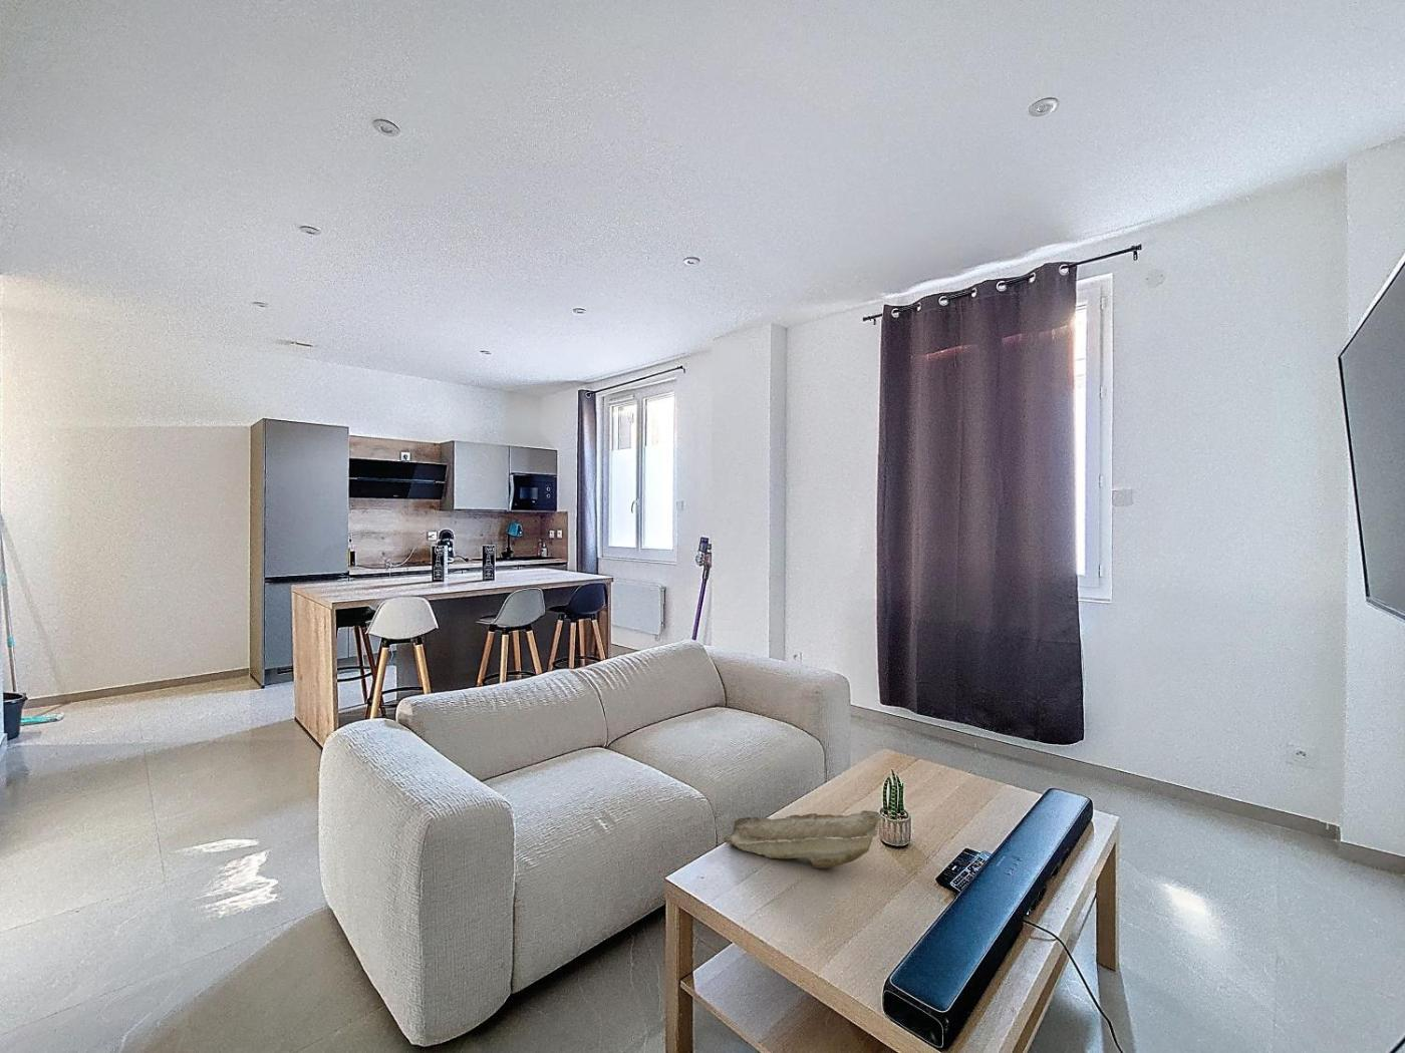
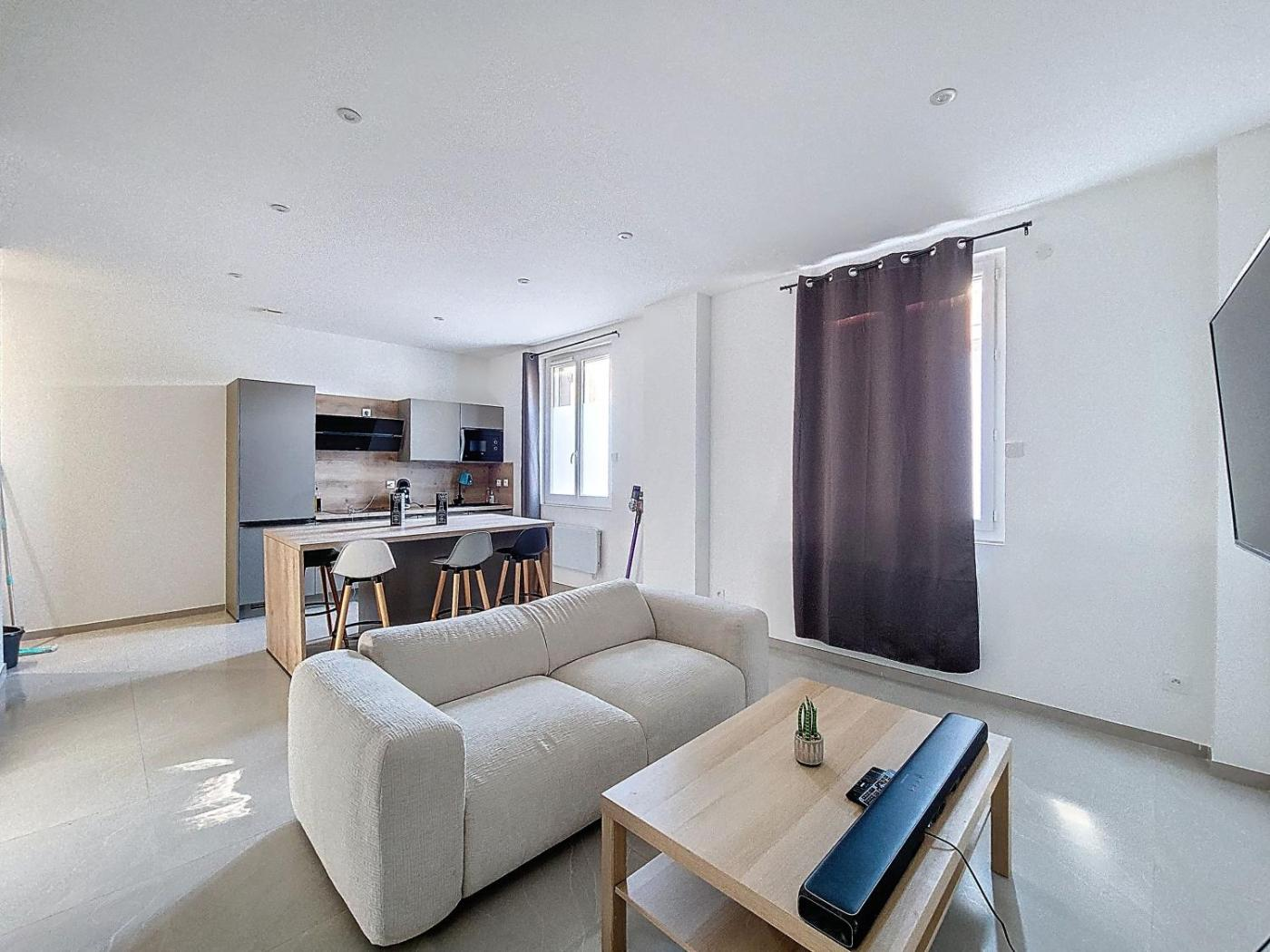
- decorative bowl (800, 832)
